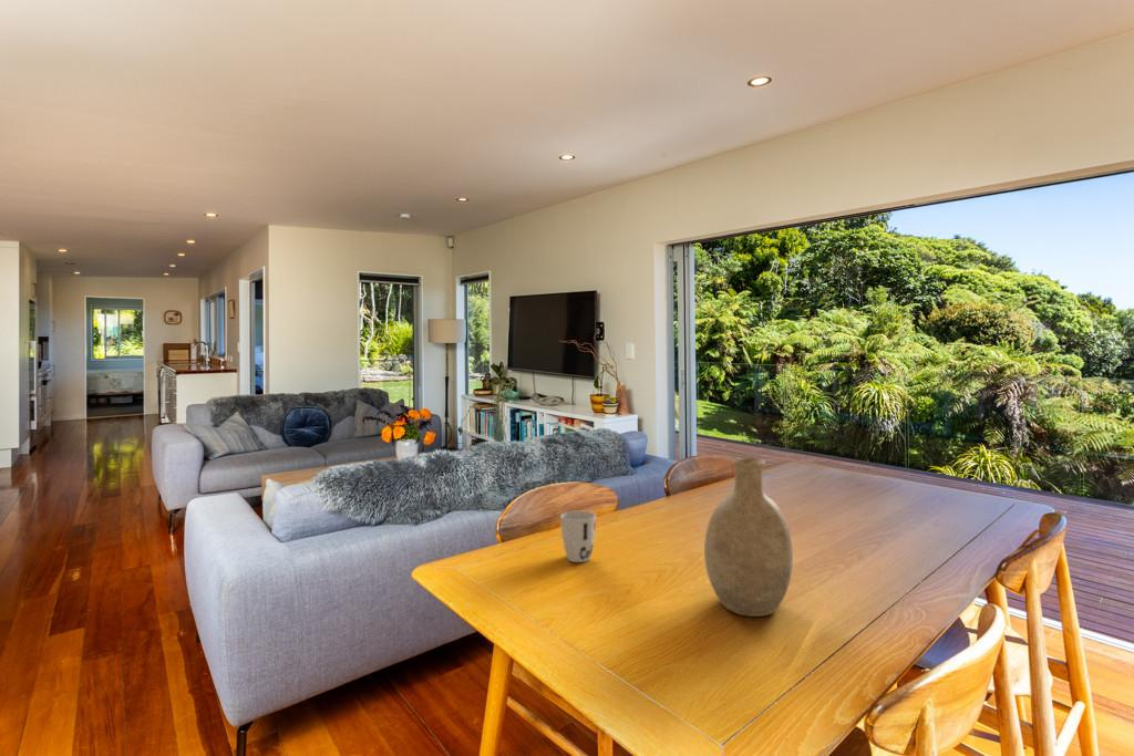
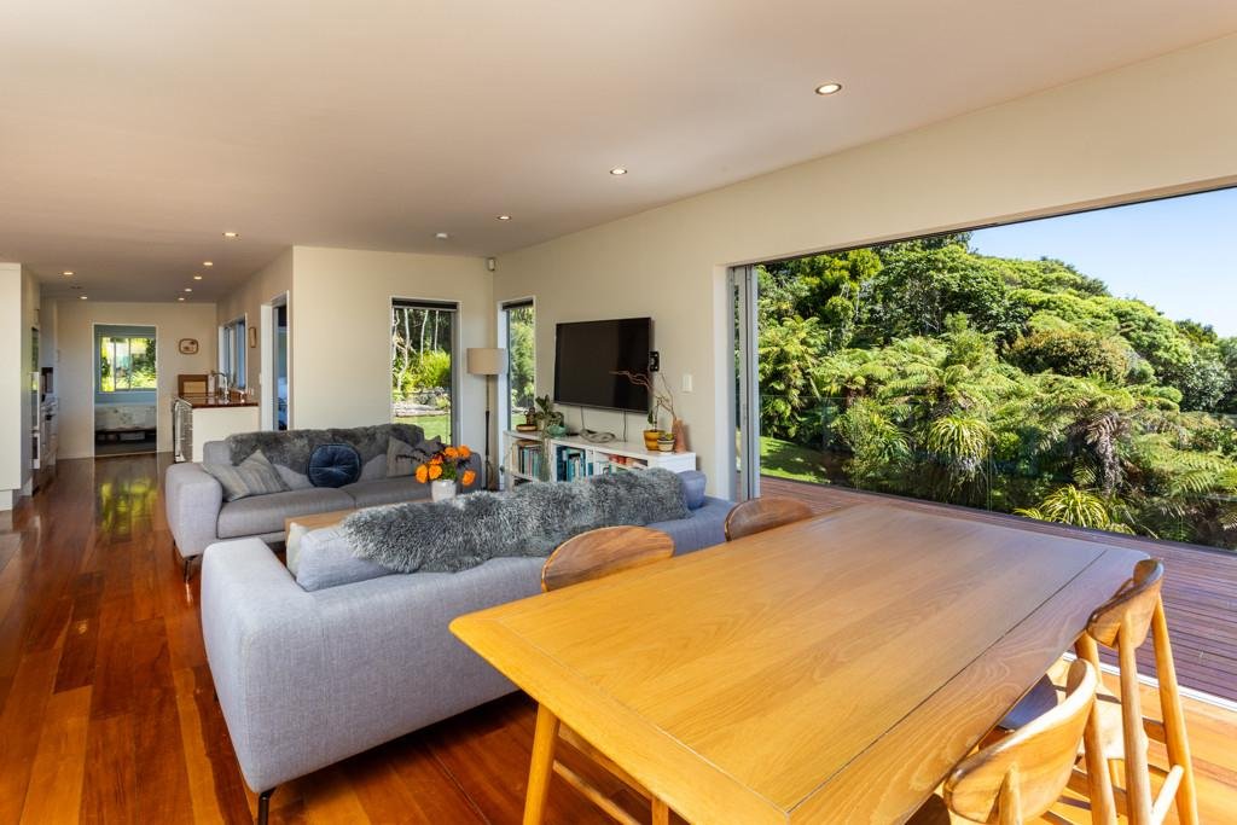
- cup (578, 537)
- decorative vase (749, 532)
